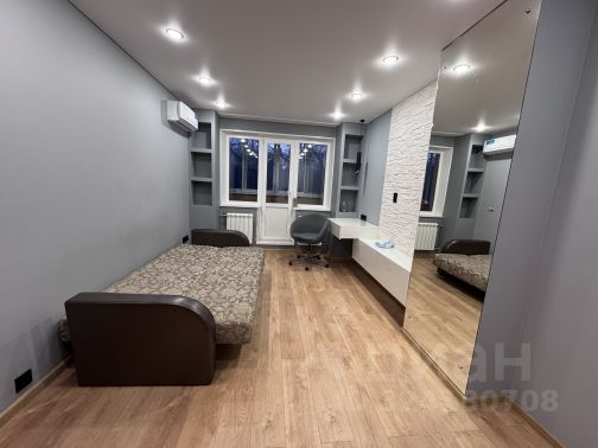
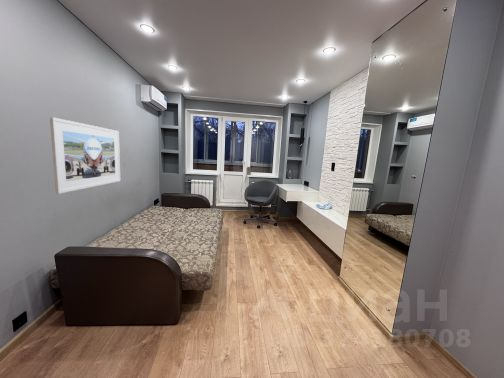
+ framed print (93, 156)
